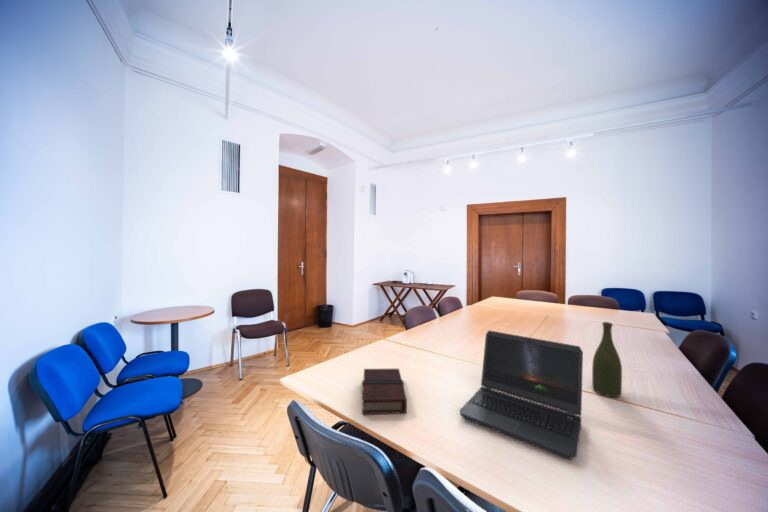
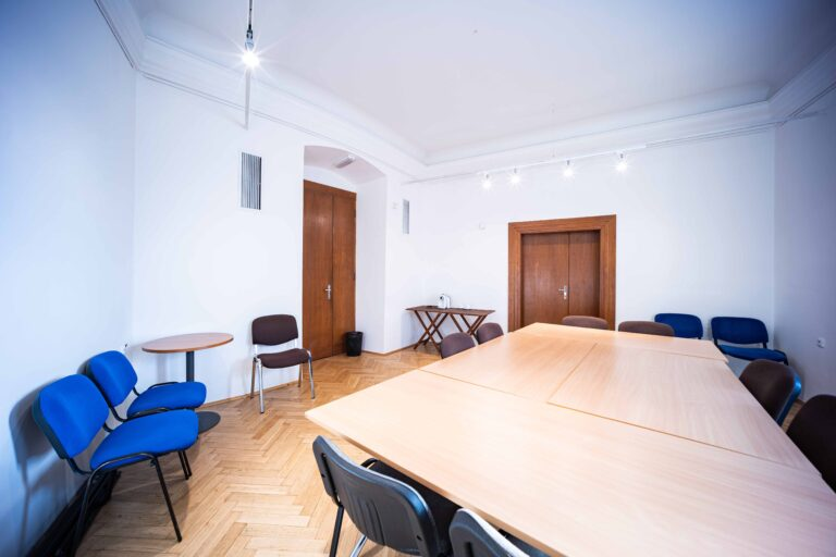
- book (382, 388)
- bottle (606, 357)
- laptop computer (520, 382)
